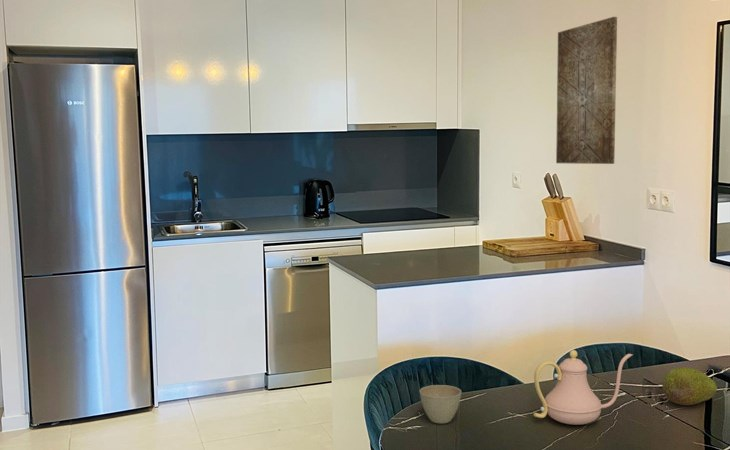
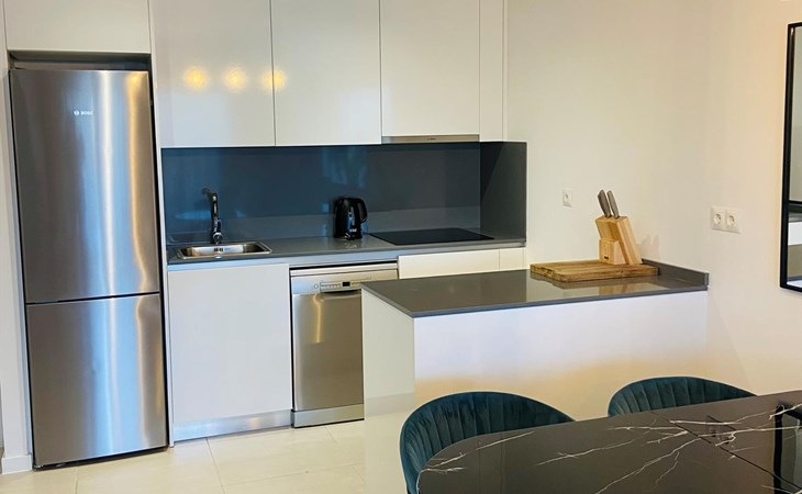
- fruit (689, 385)
- flower pot (440, 405)
- teapot (584, 384)
- wall art (584, 94)
